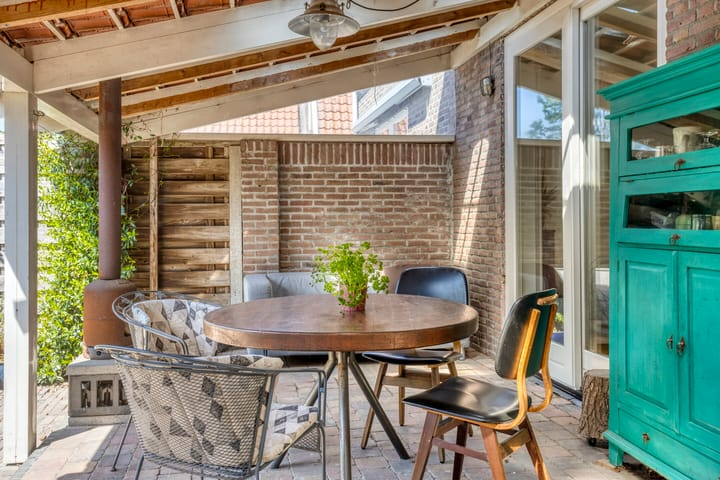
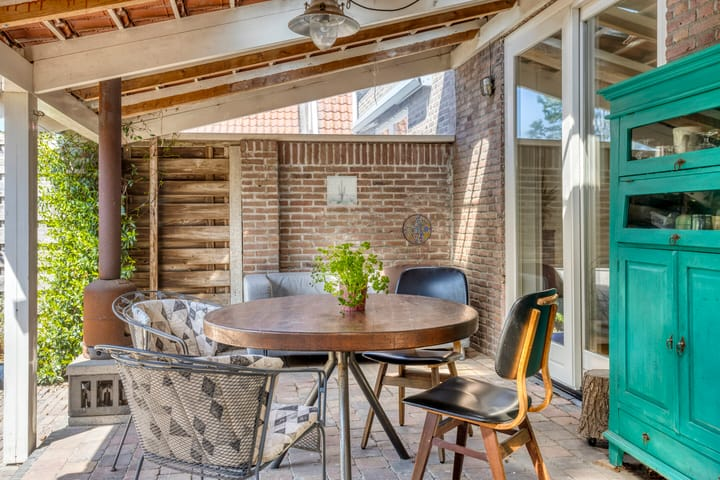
+ wall art (341, 191)
+ manhole cover (417, 229)
